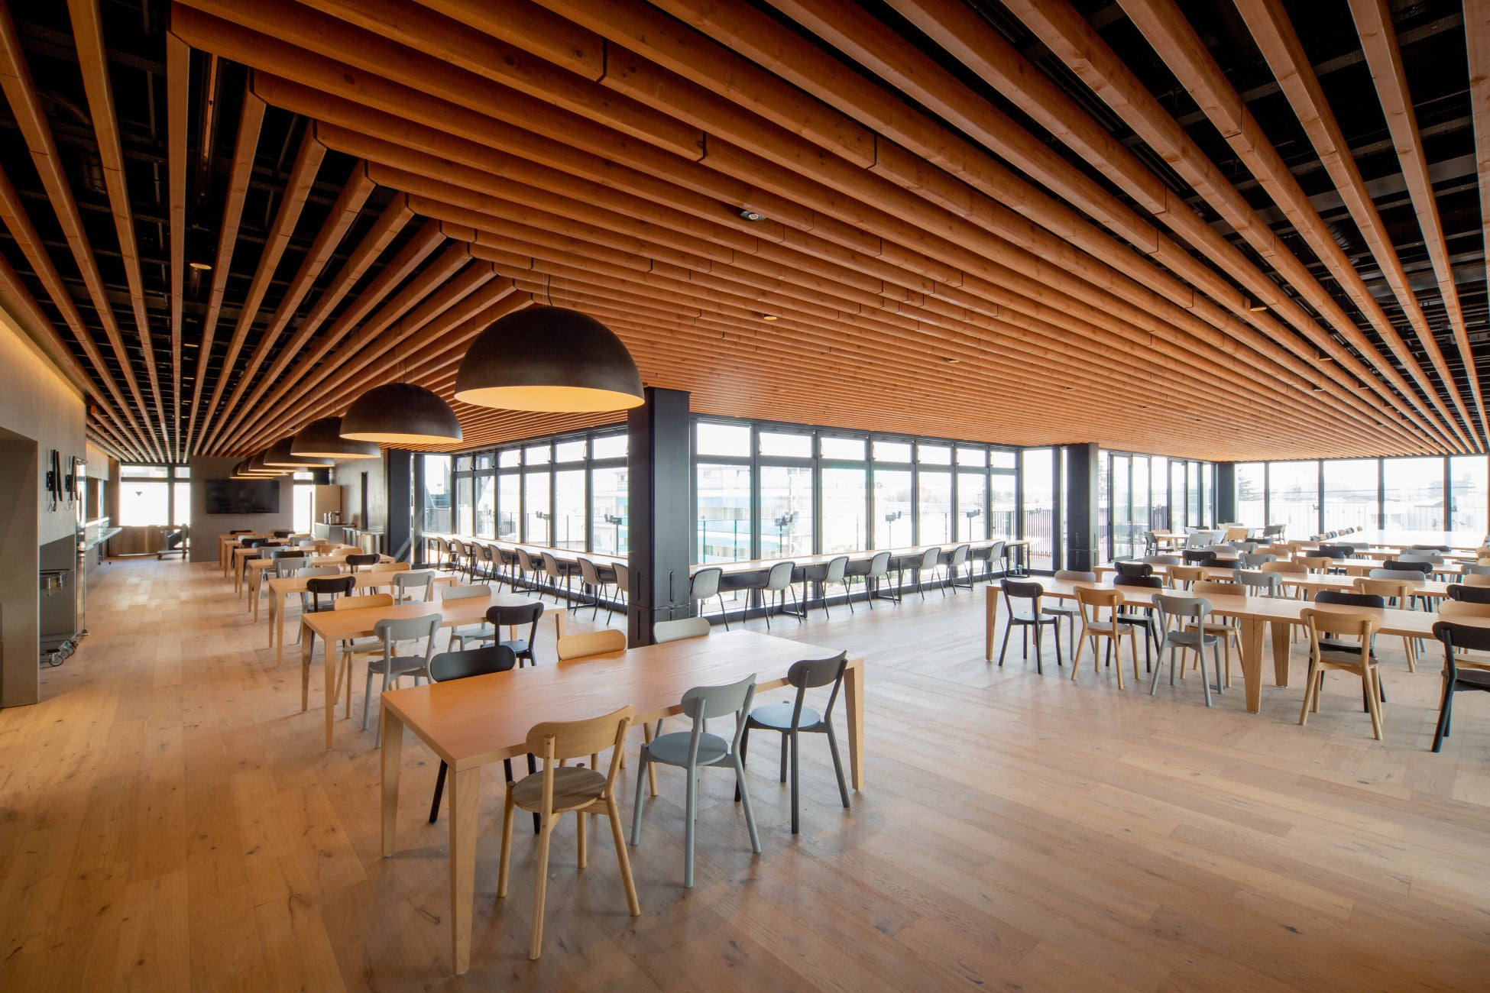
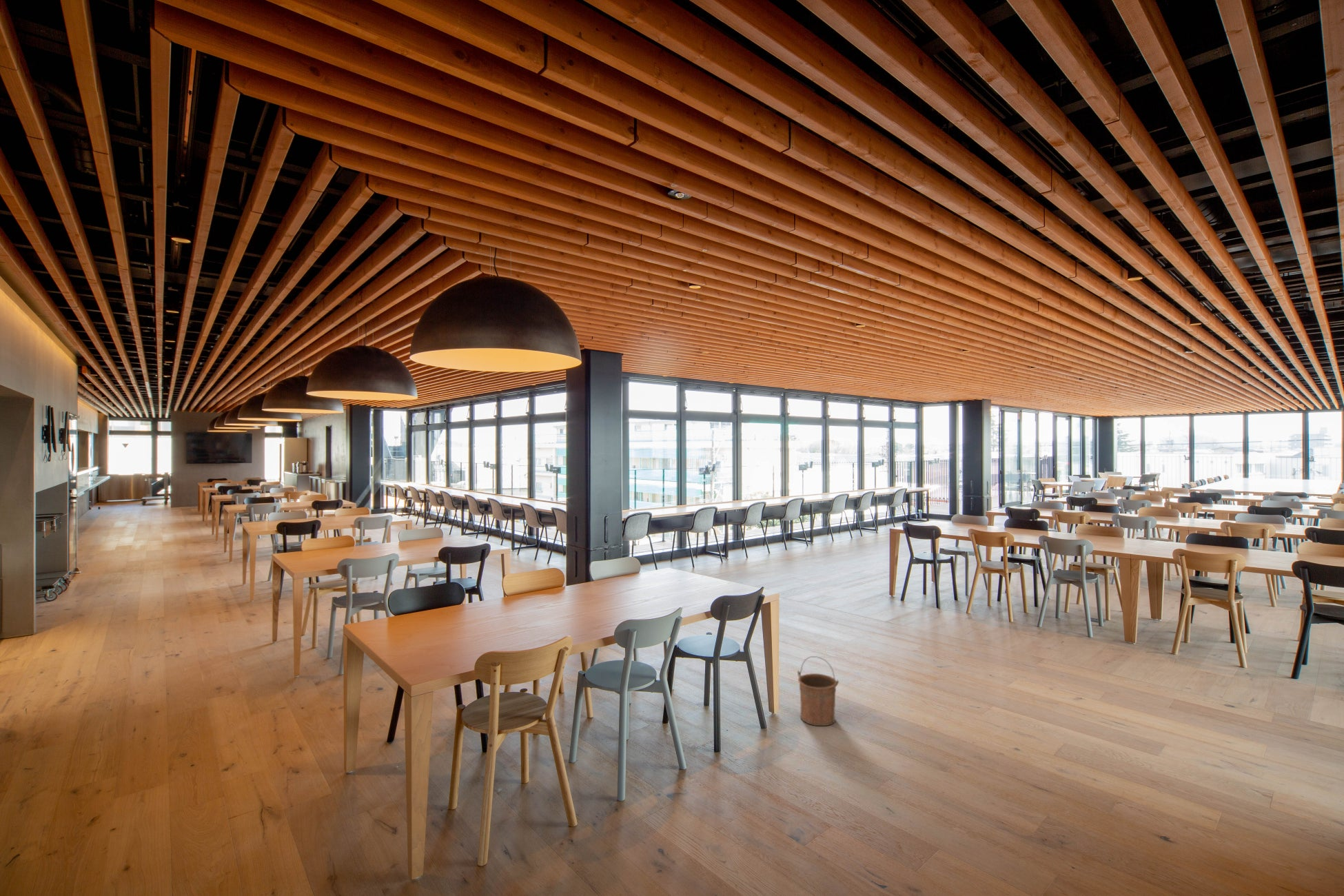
+ bucket (817, 687)
